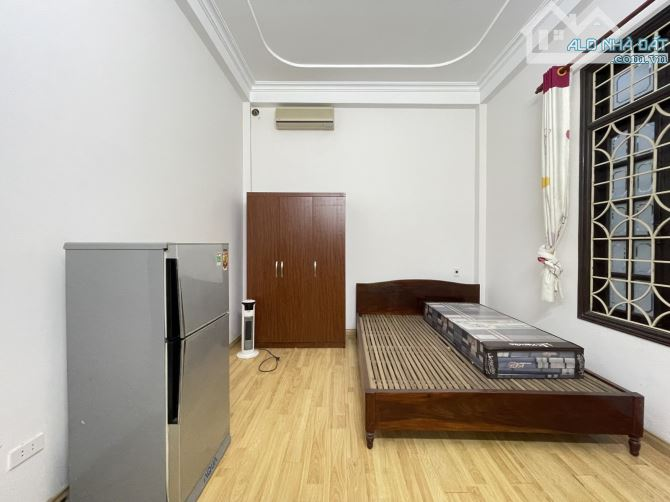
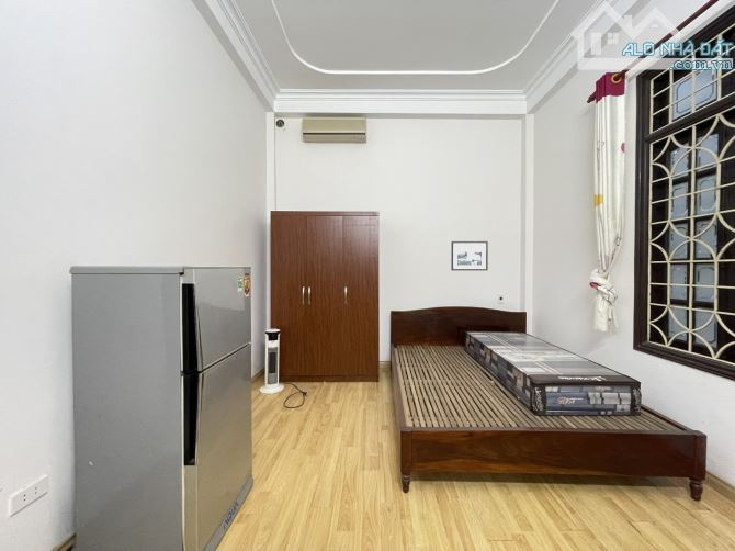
+ picture frame (468, 256)
